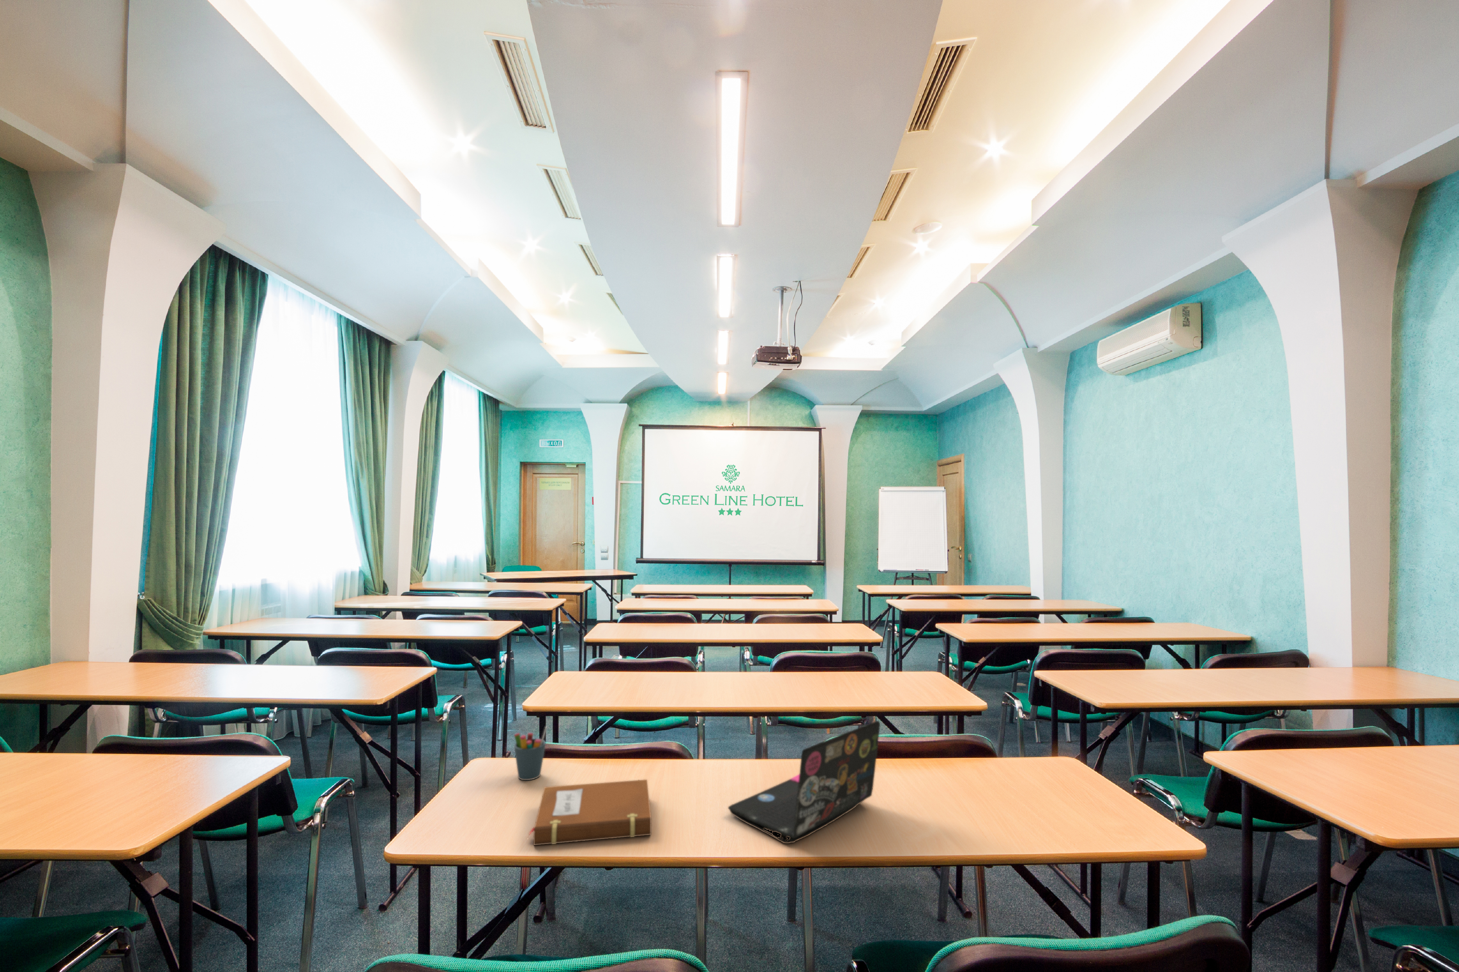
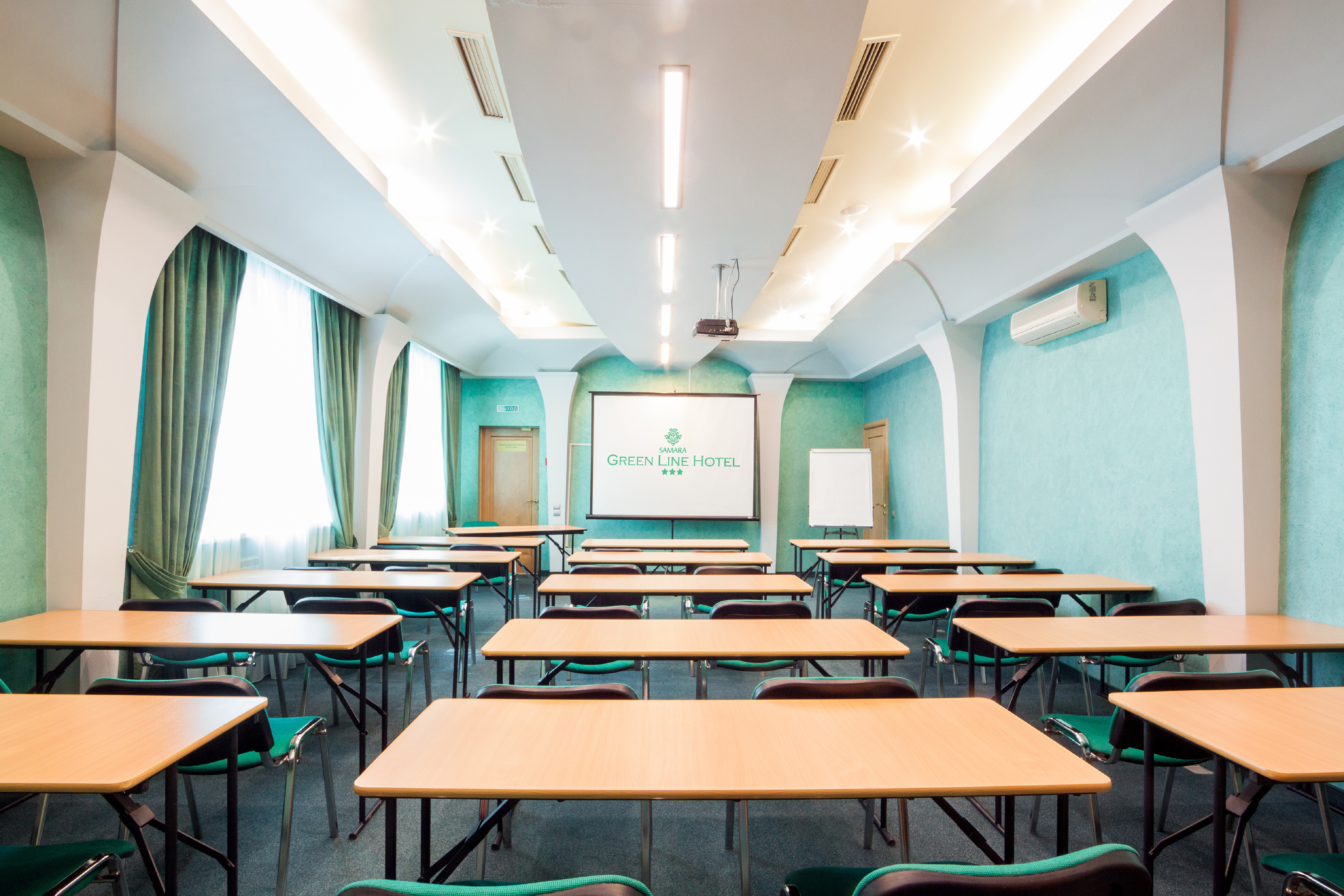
- pen holder (530, 752)
- laptop (805, 766)
- notebook (592, 810)
